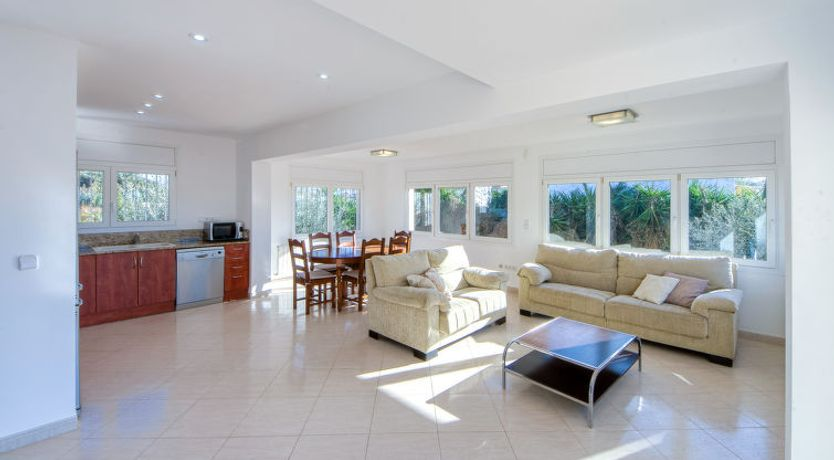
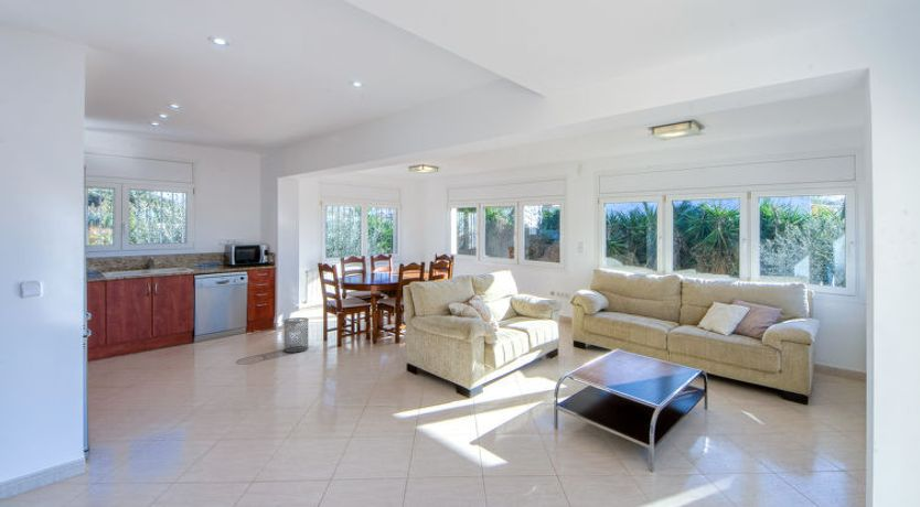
+ waste basket (297, 334)
